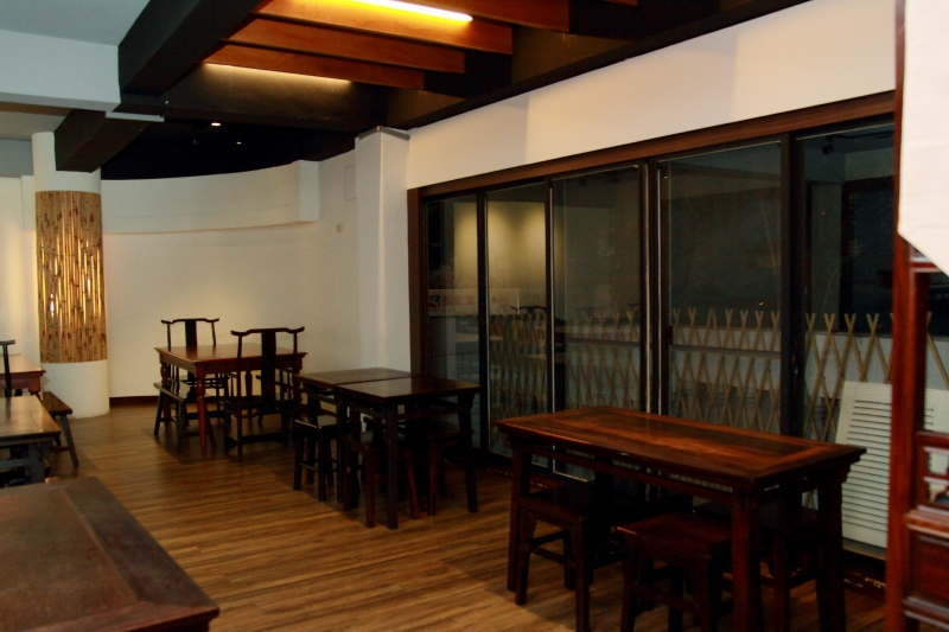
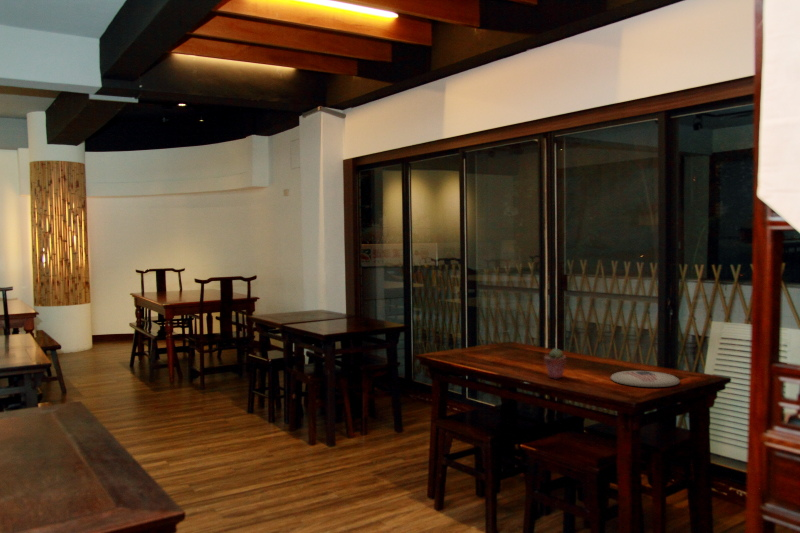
+ plate (644, 377)
+ potted succulent (555, 362)
